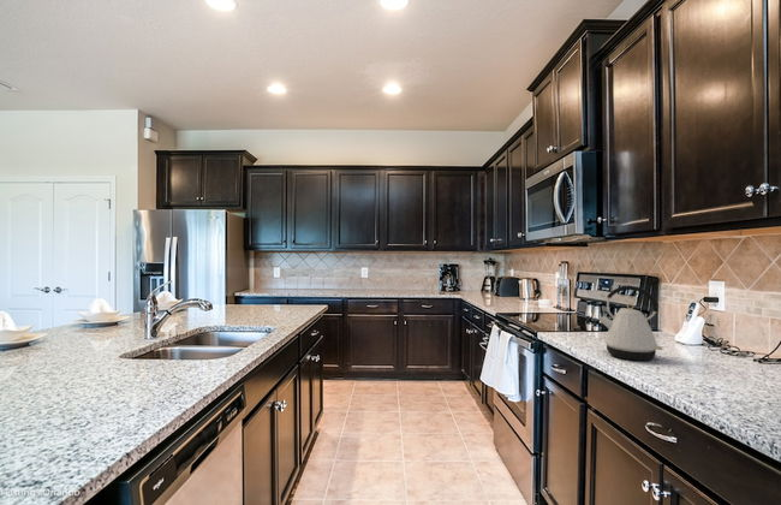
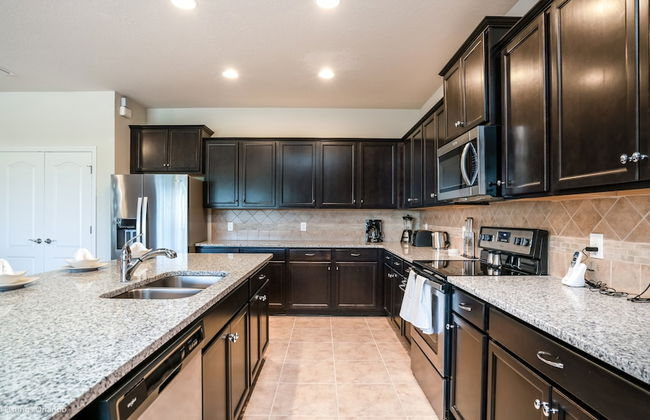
- kettle (628, 320)
